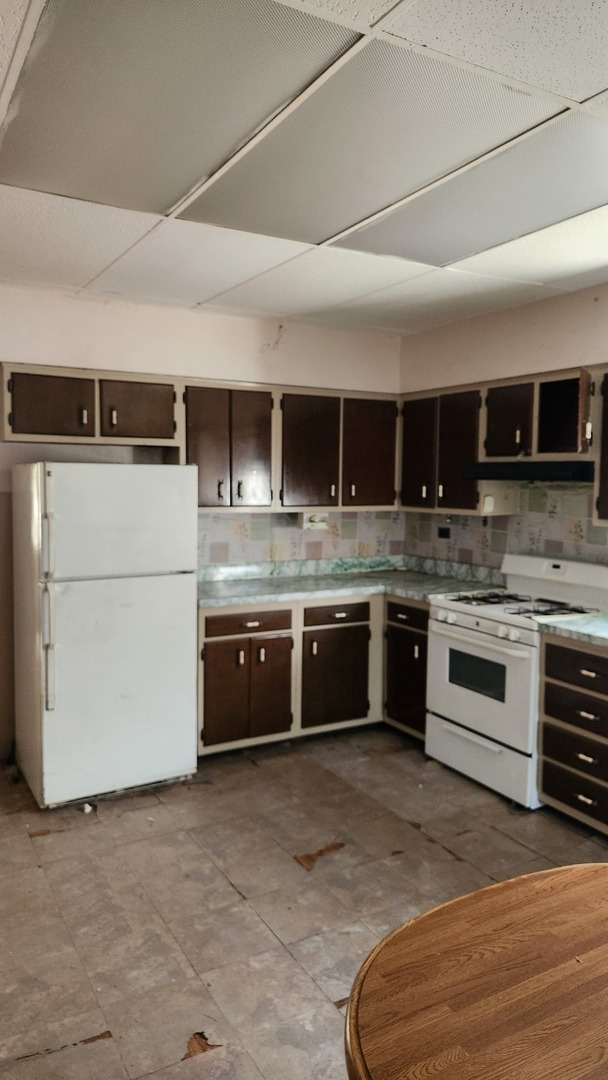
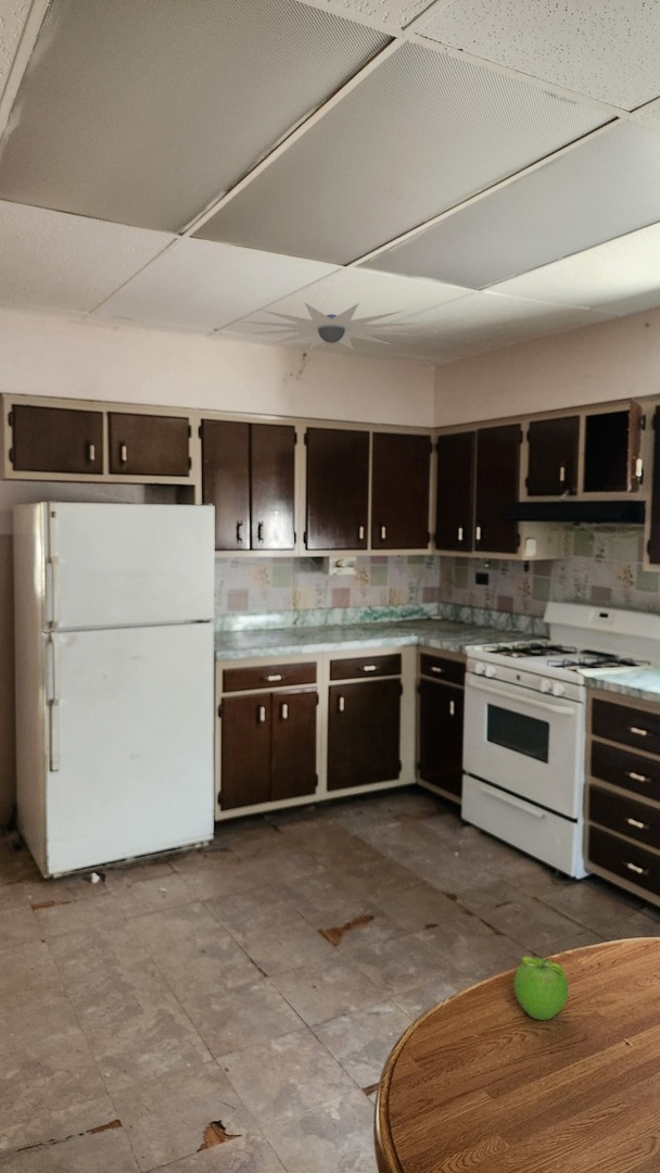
+ fruit (541, 985)
+ ceiling light (331, 328)
